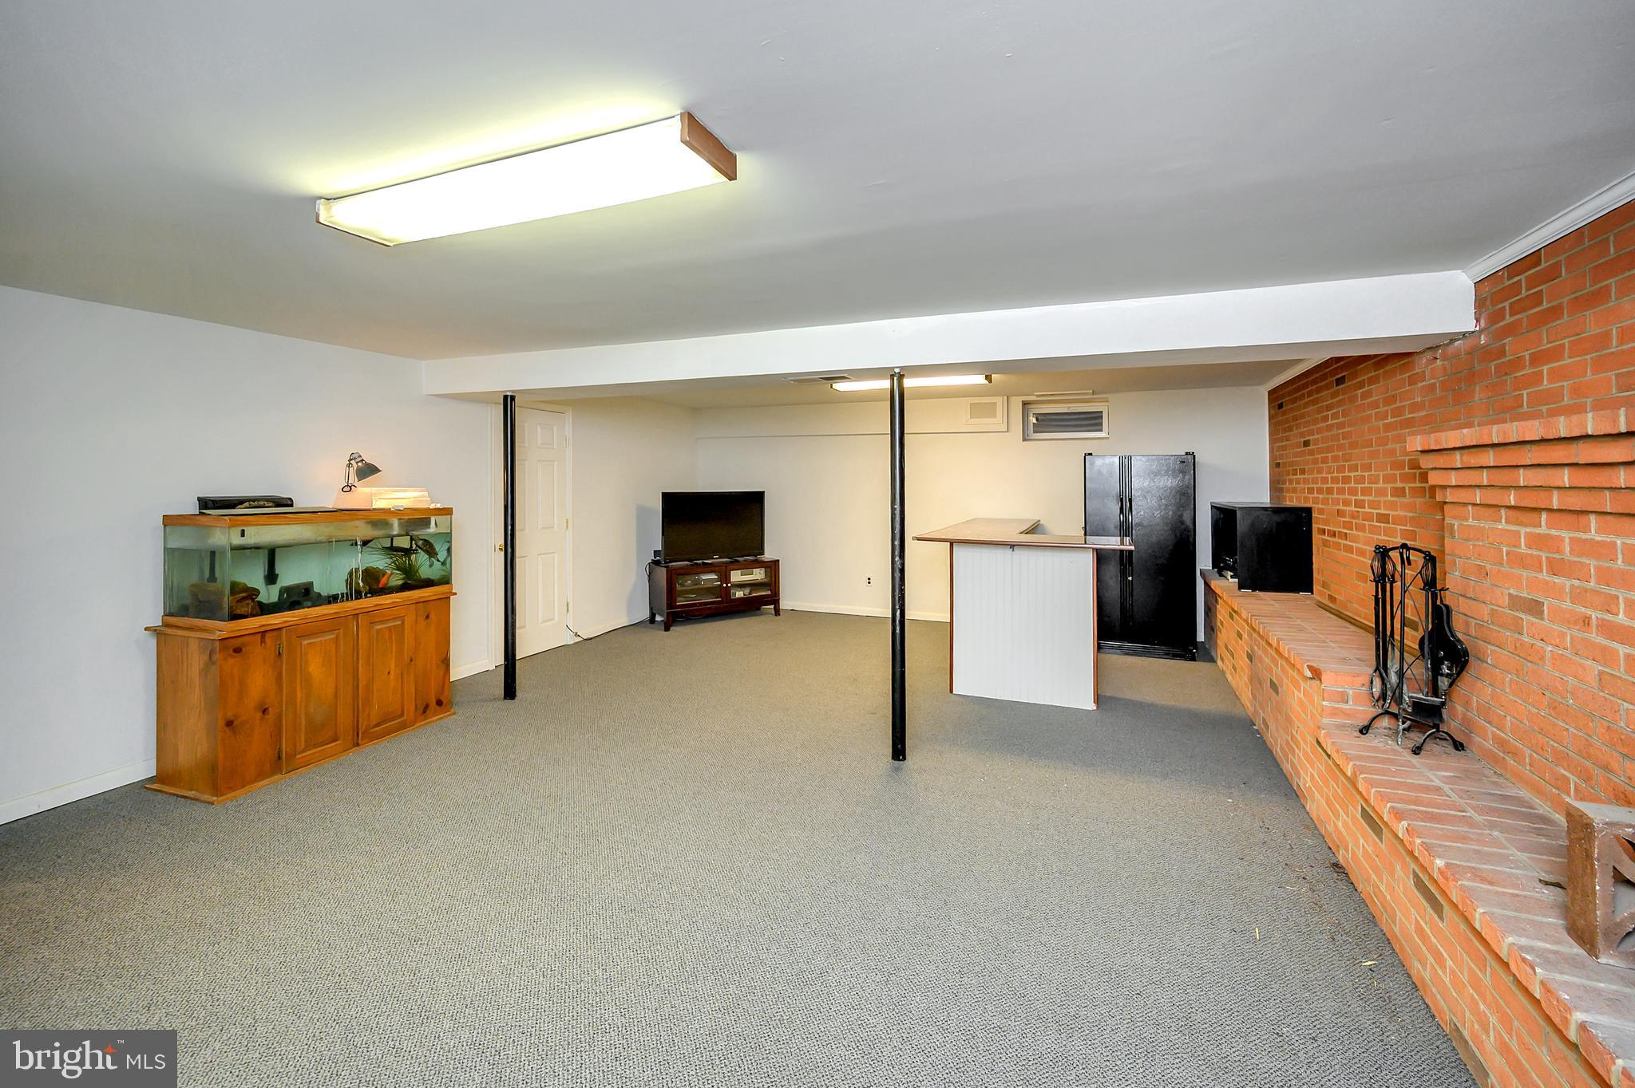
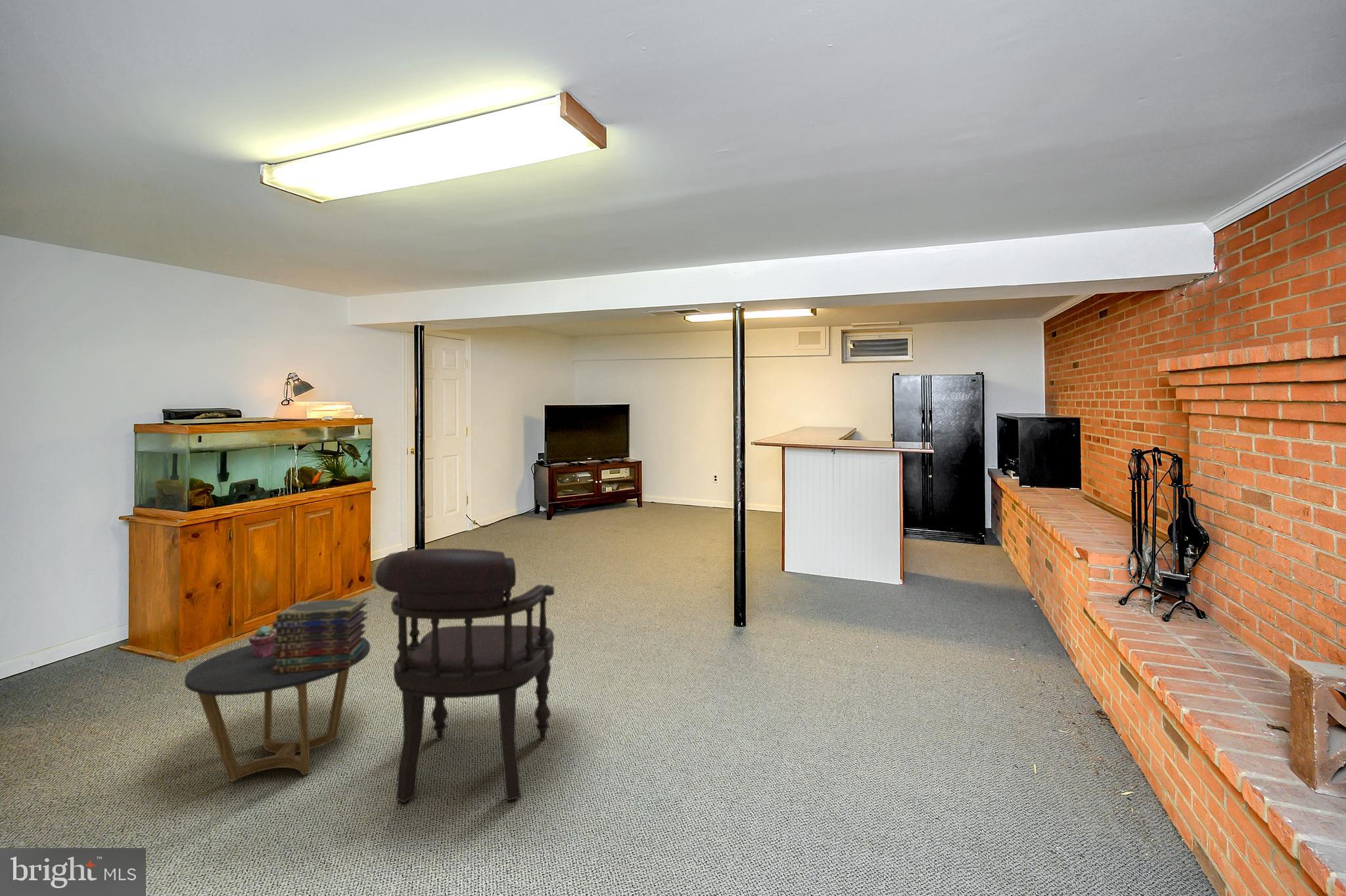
+ side table (271, 708)
+ book stack (323, 633)
+ armchair (469, 655)
+ potted succulent (263, 640)
